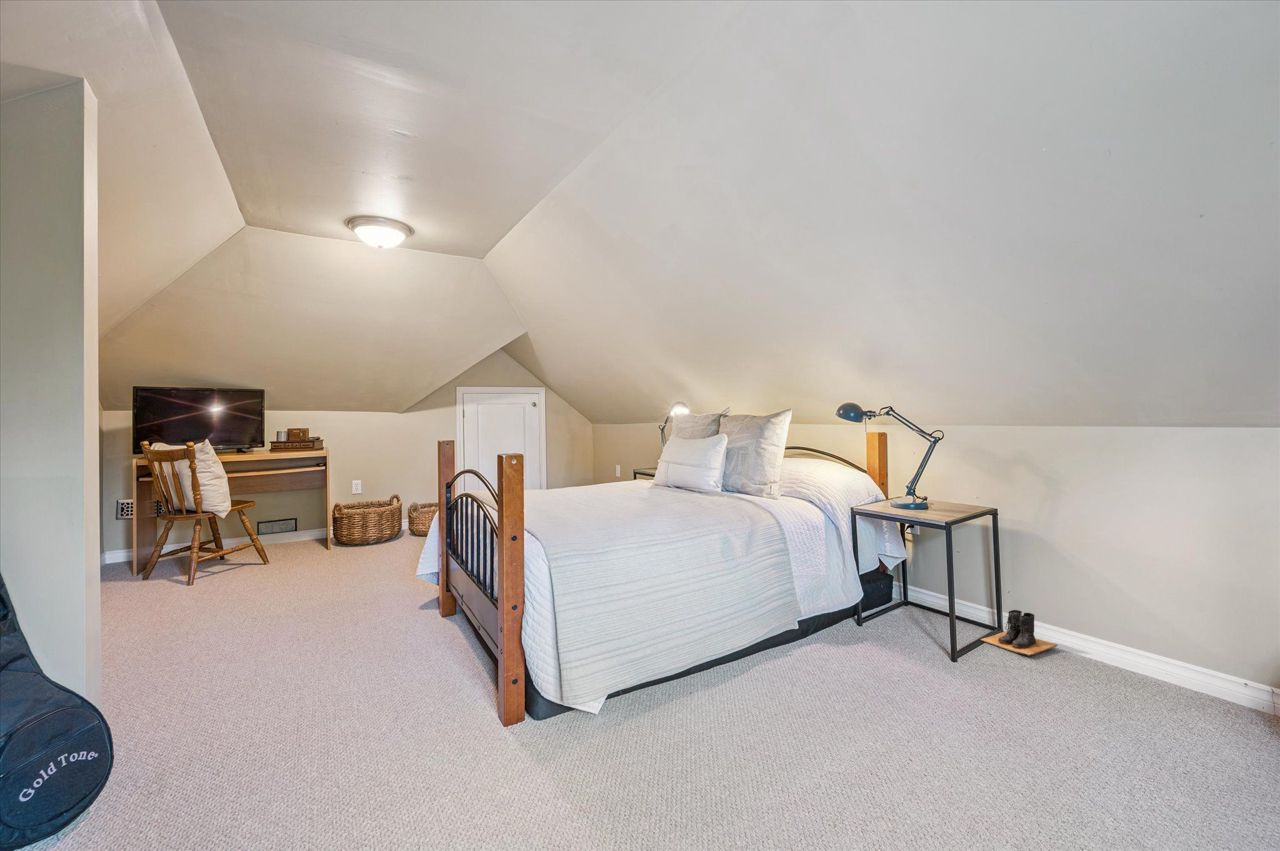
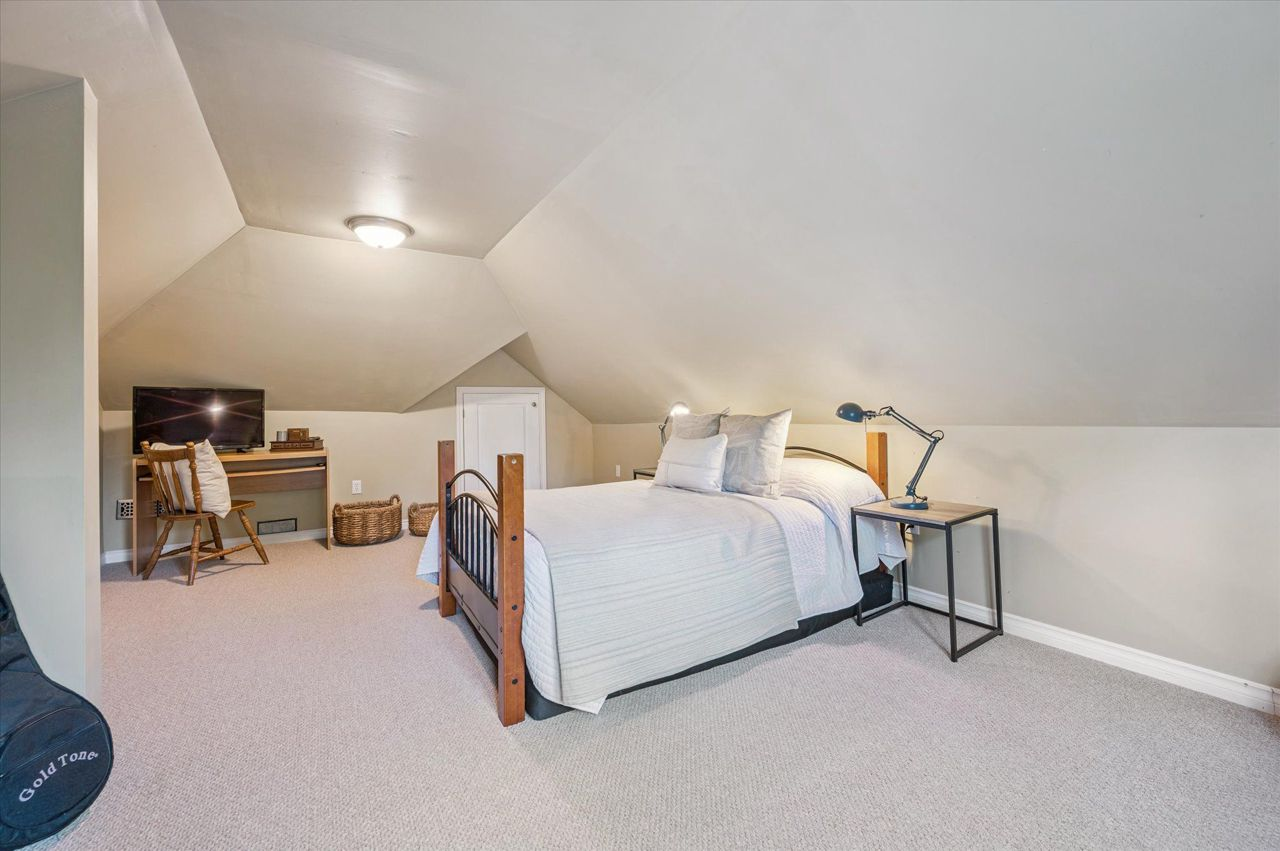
- boots (1017, 628)
